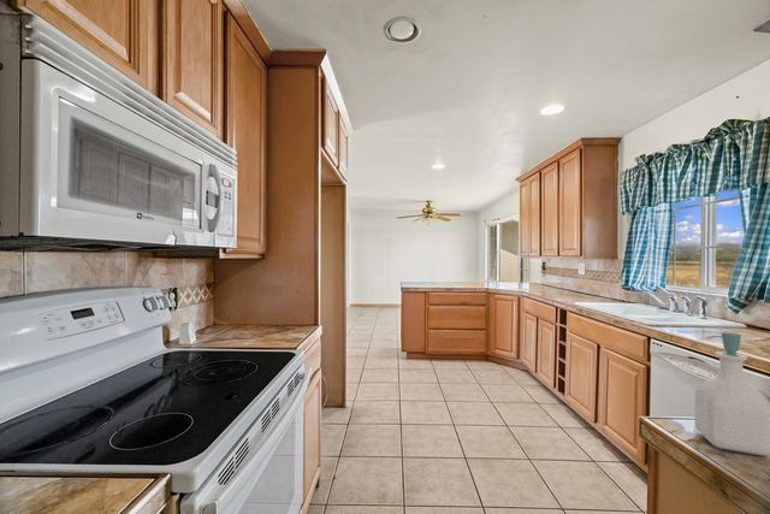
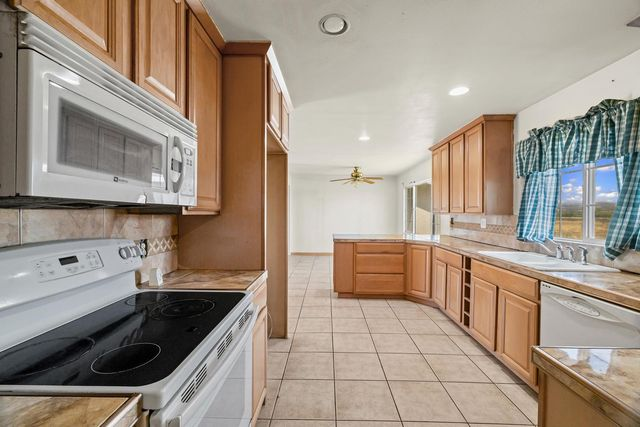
- soap bottle (730, 388)
